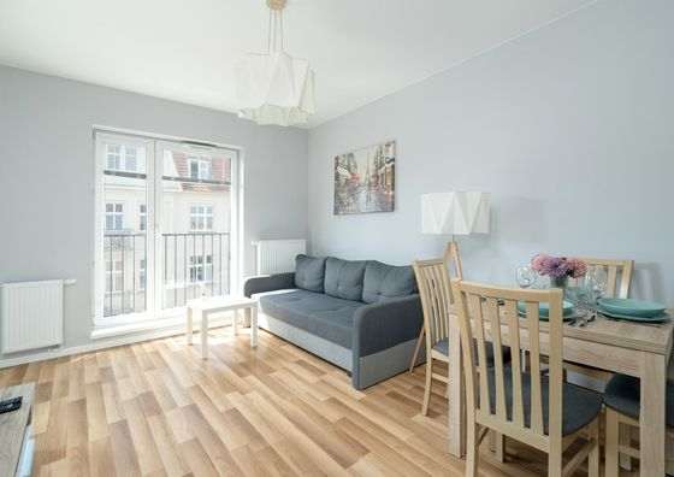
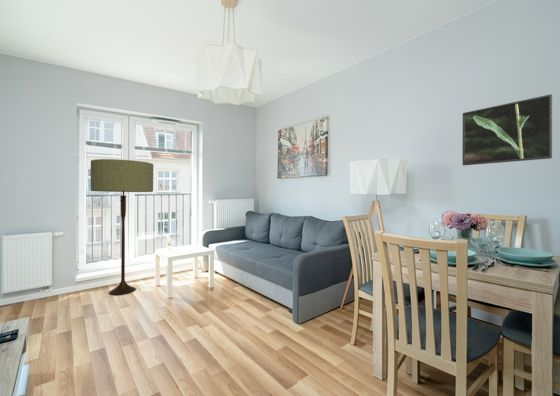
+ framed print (502, 133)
+ floor lamp (123, 226)
